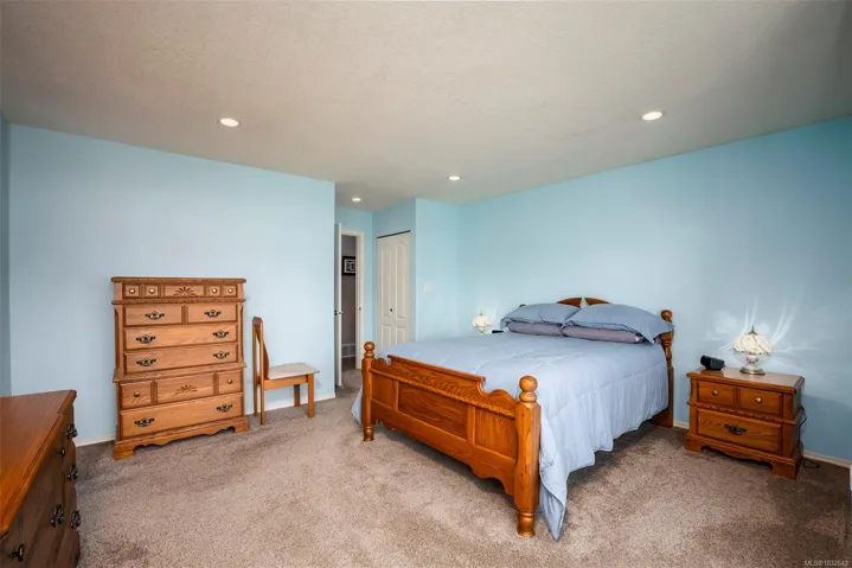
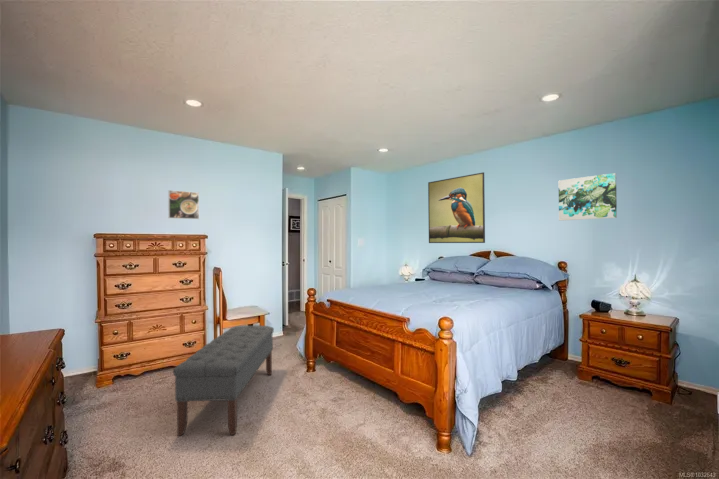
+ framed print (454, 210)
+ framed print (184, 205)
+ wall art (586, 198)
+ bench (233, 369)
